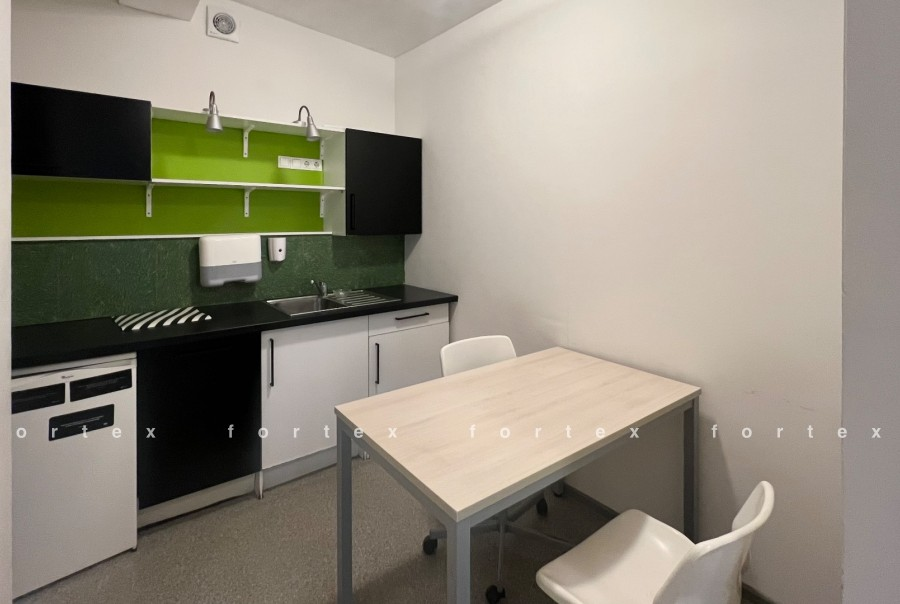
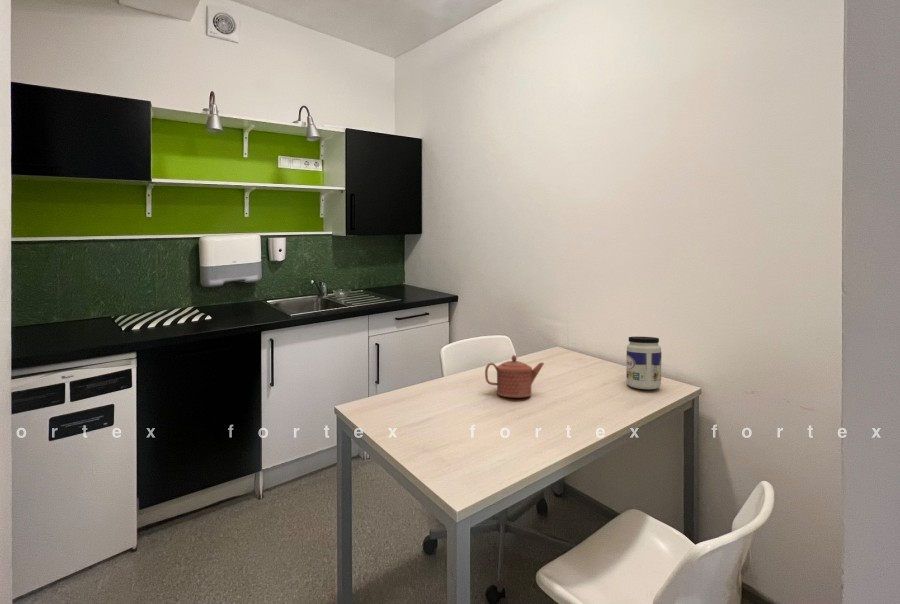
+ teapot (514, 374)
+ jar (643, 362)
